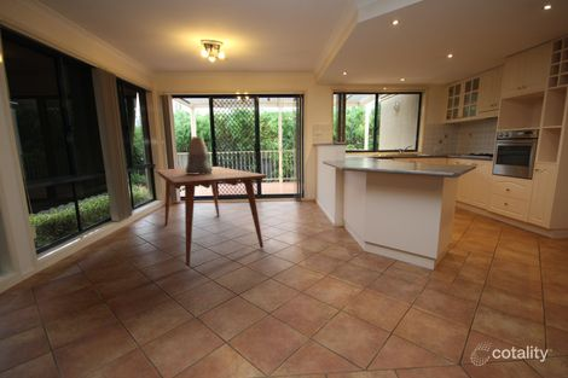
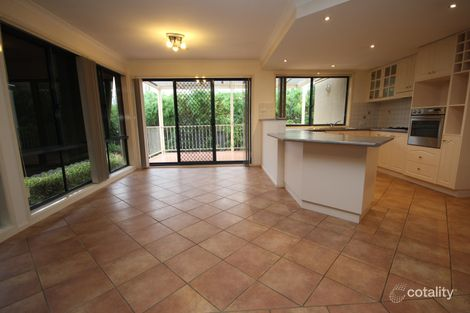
- dining table (214, 202)
- decorative urn (197, 155)
